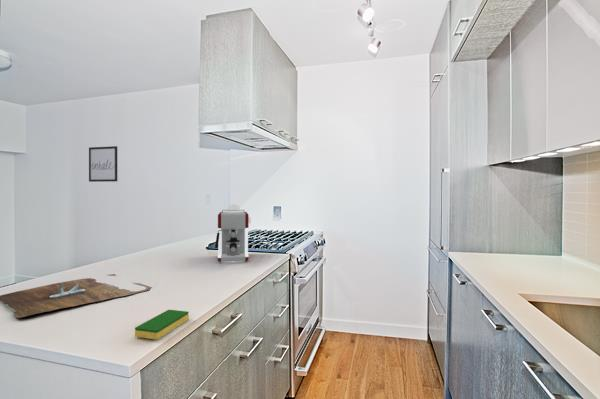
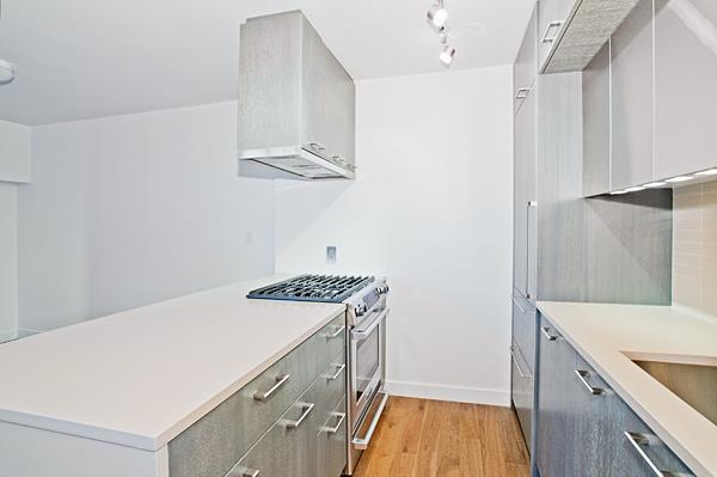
- cutting board (74, 285)
- wall art (102, 164)
- dish sponge (163, 323)
- coffee maker (233, 232)
